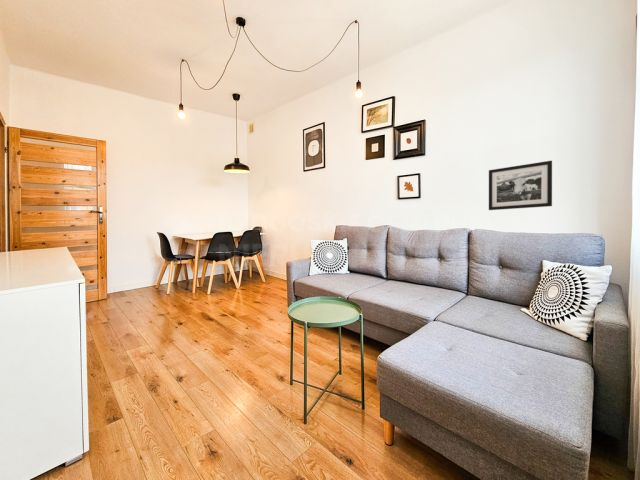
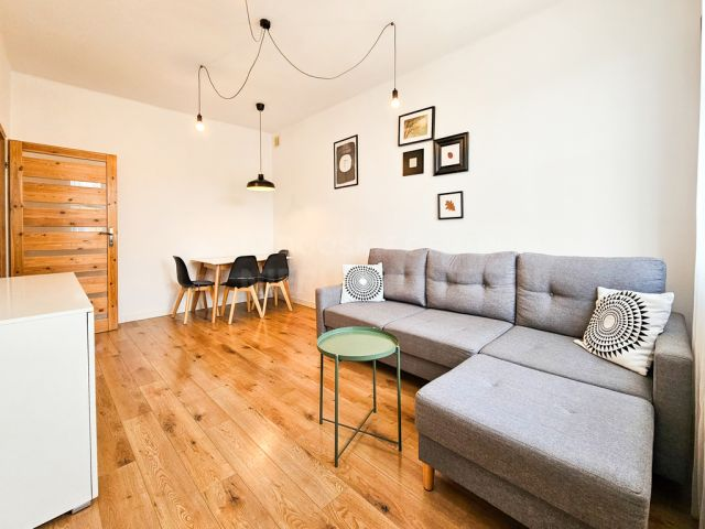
- picture frame (518, 187)
